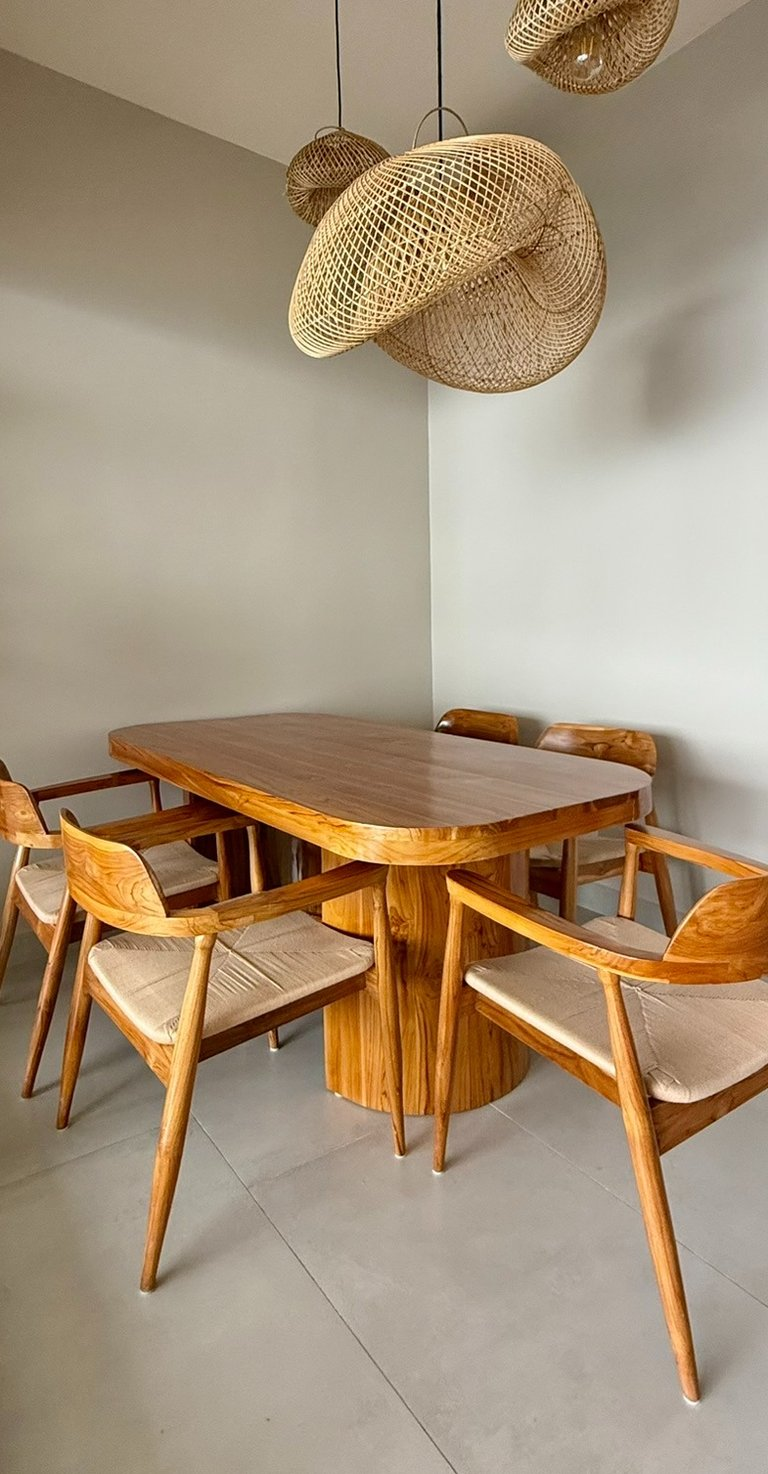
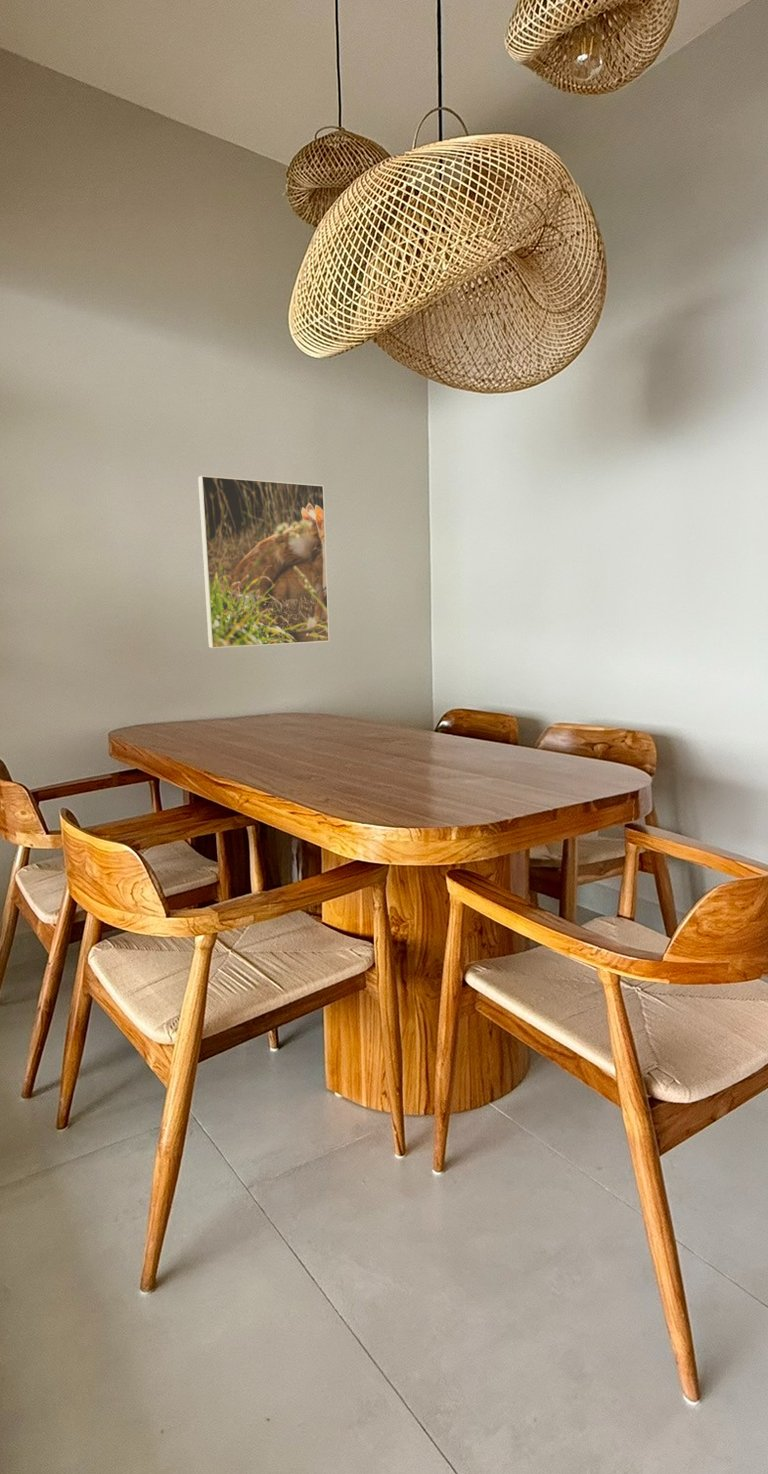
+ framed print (267, 564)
